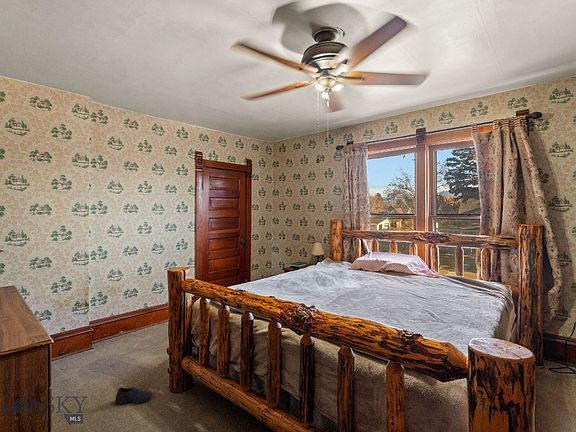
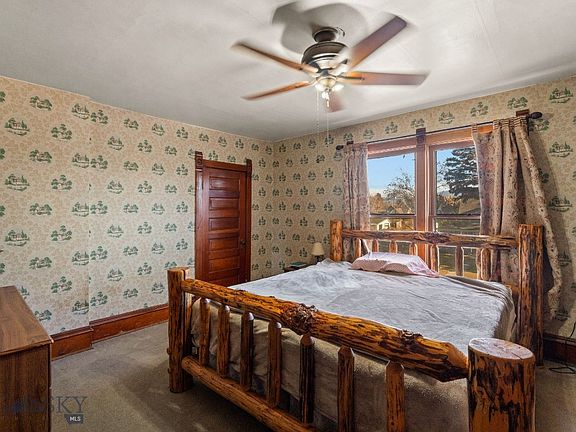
- shoe (134, 393)
